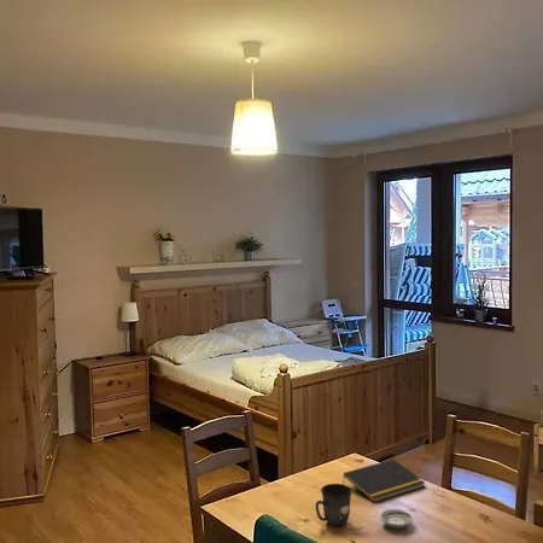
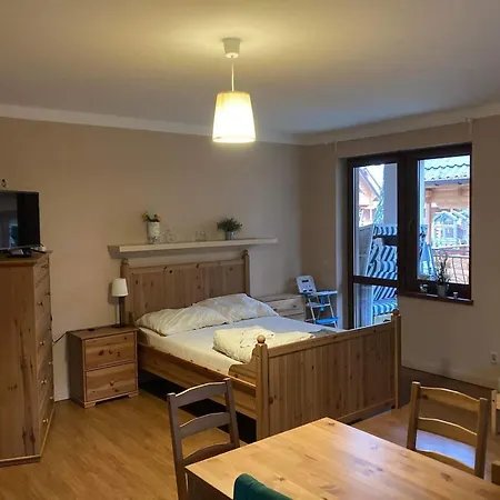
- mug (332, 507)
- notepad (384, 479)
- saucer (396, 520)
